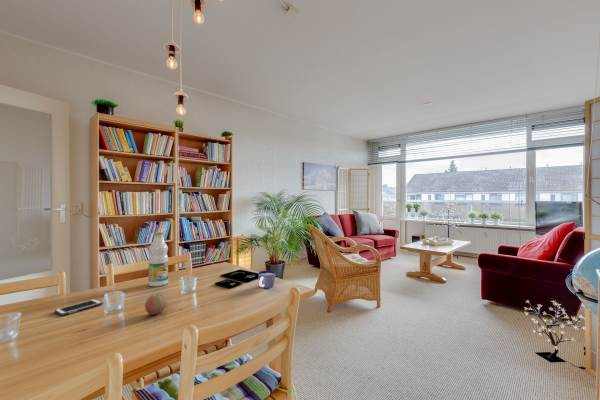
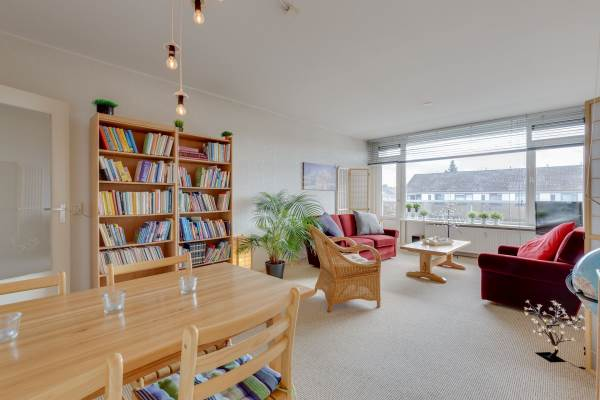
- cell phone (79, 306)
- award (235, 277)
- fruit (156, 304)
- cup (265, 280)
- bottle (158, 258)
